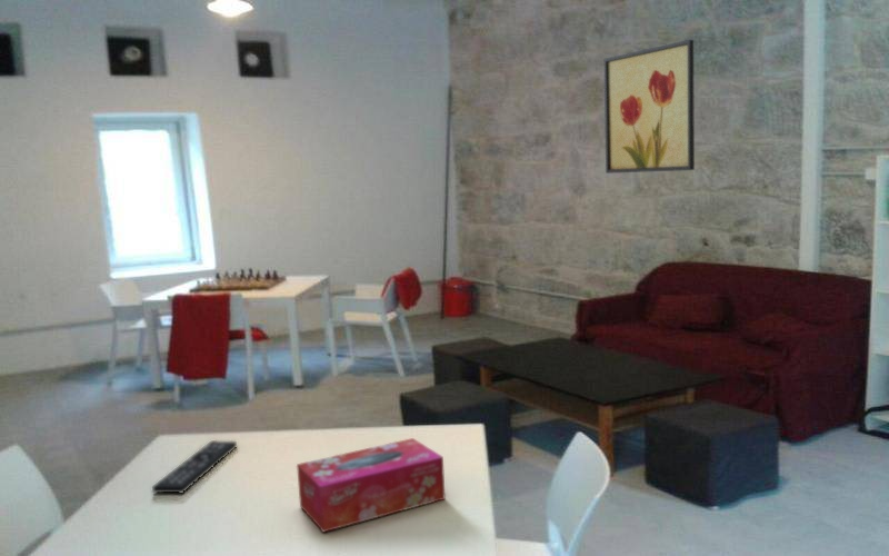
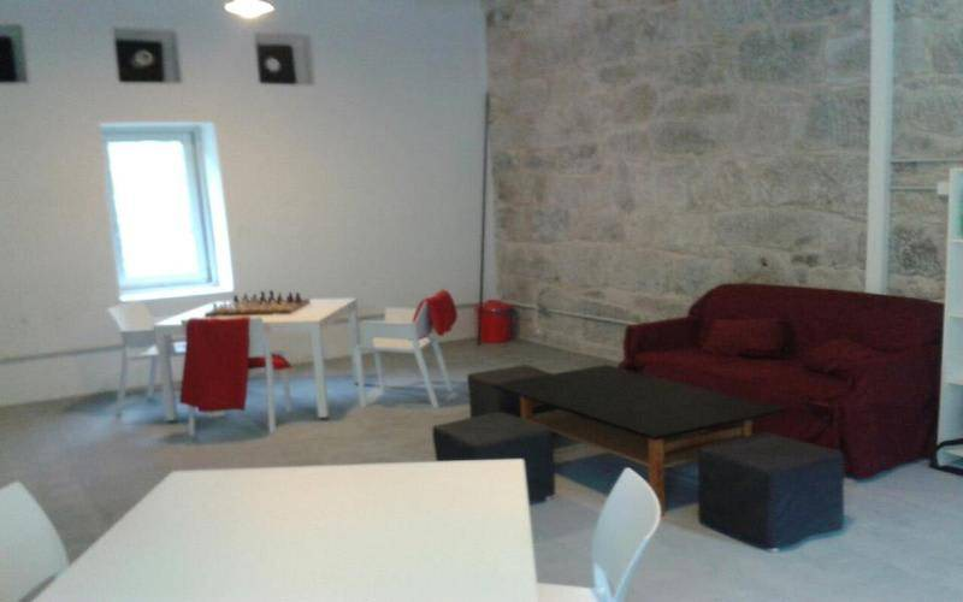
- tissue box (371, 481)
- remote control (198, 464)
- wall art (647, 111)
